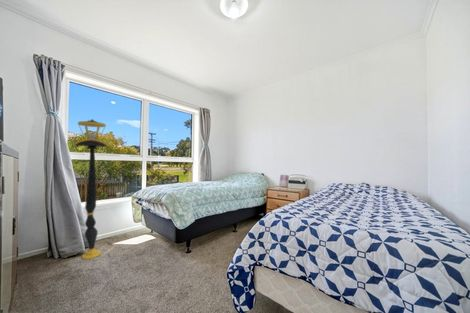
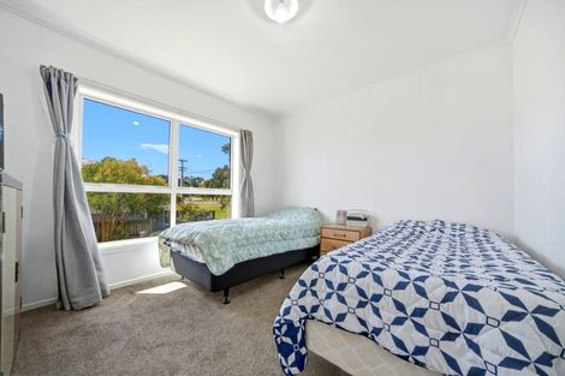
- floor lamp (91, 187)
